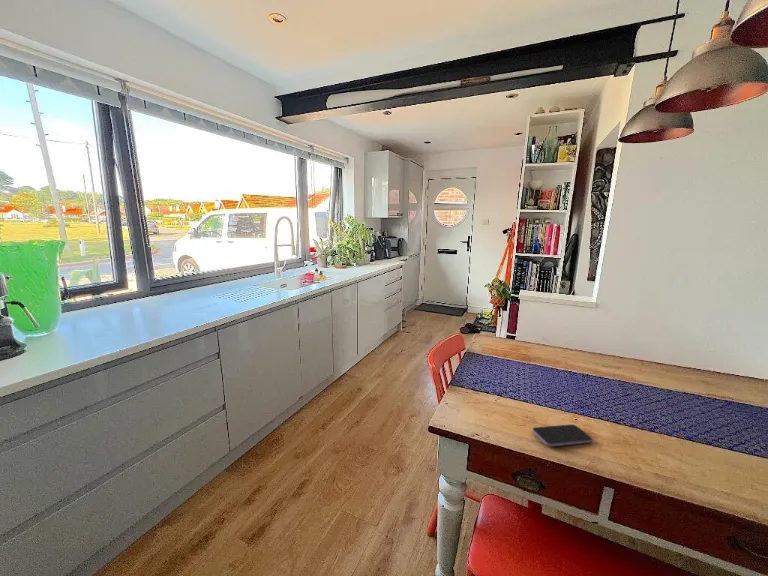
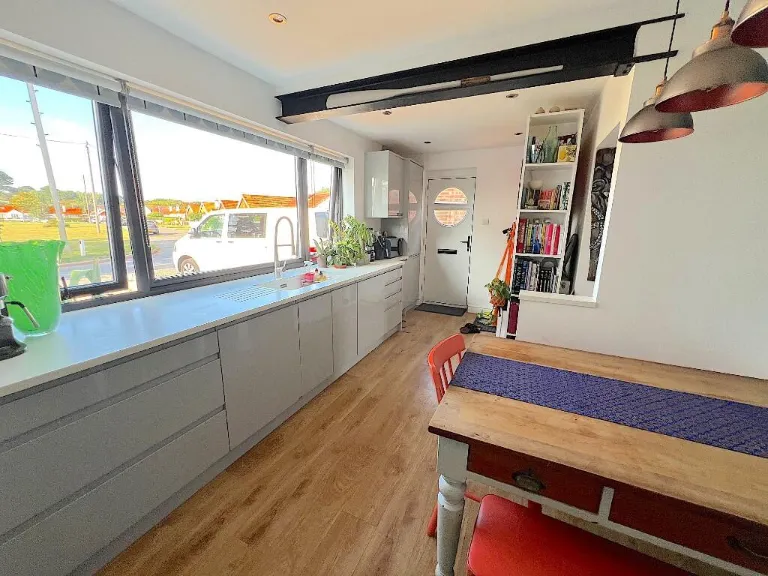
- smartphone (561, 434)
